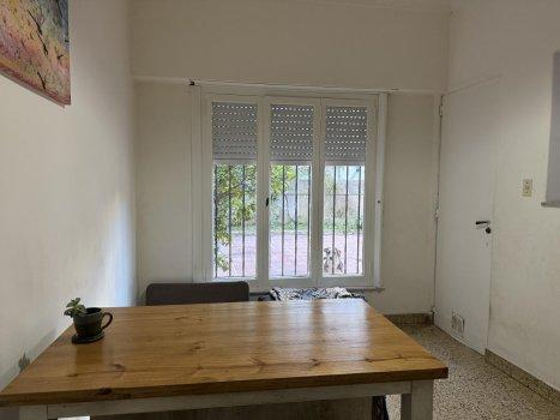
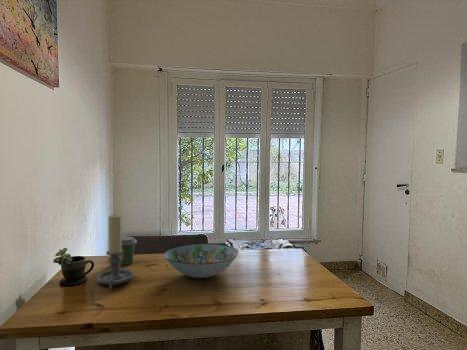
+ coffee cup (125, 250)
+ decorative bowl (201, 263)
+ candle holder (114, 248)
